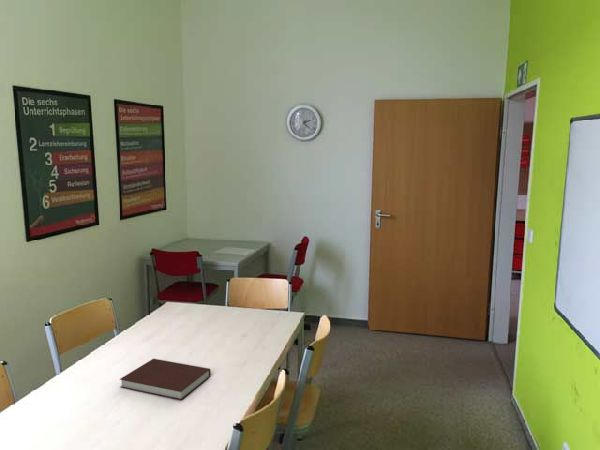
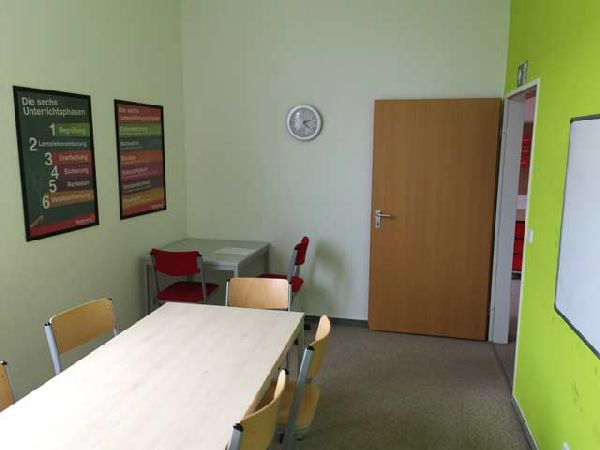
- notebook (166, 377)
